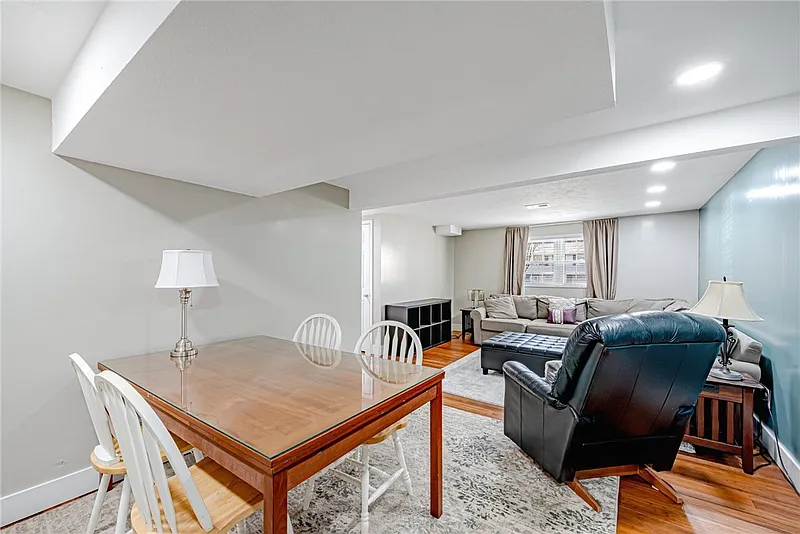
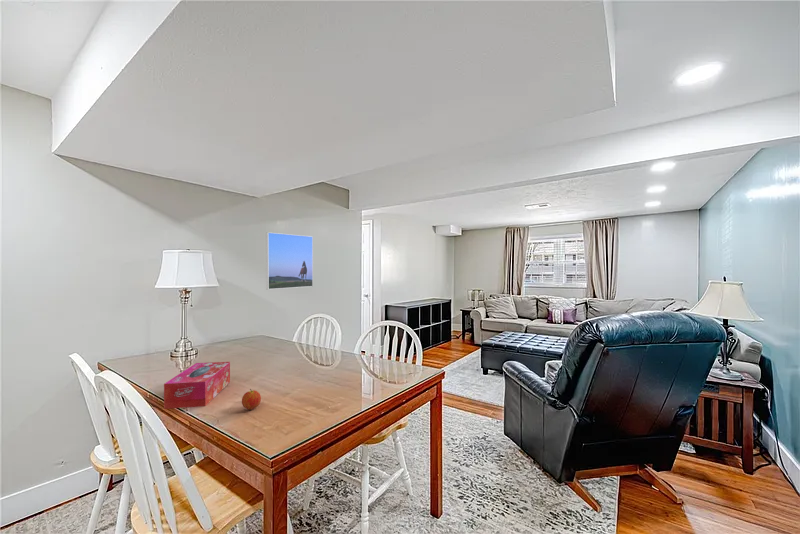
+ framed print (290, 261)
+ tissue box (200, 382)
+ fruit (251, 398)
